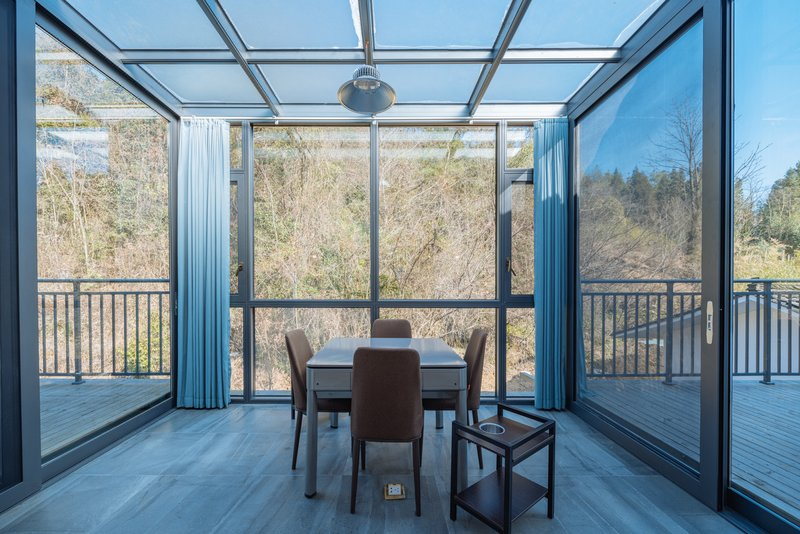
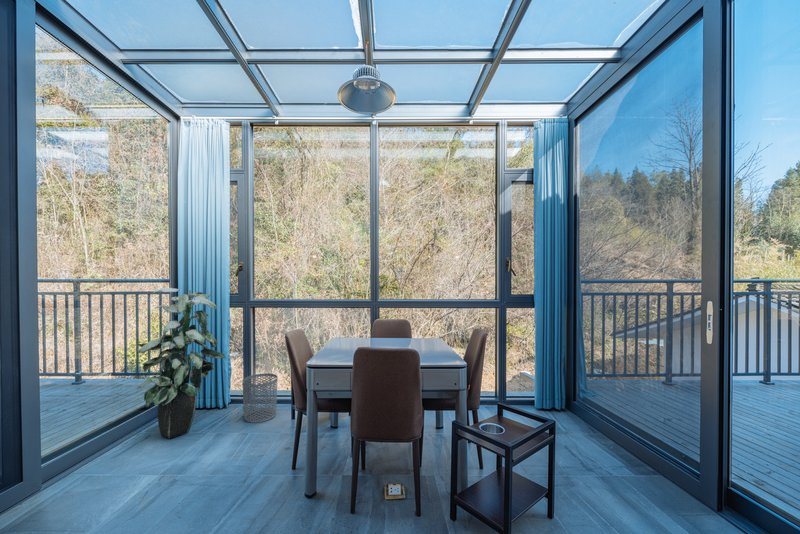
+ indoor plant (178, 359)
+ waste bin (260, 397)
